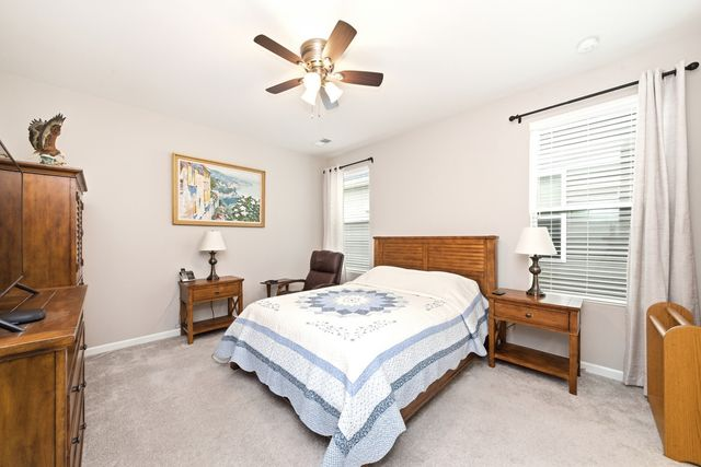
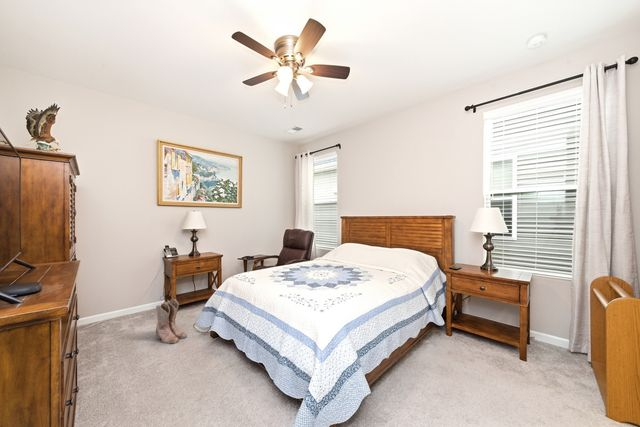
+ boots (171, 319)
